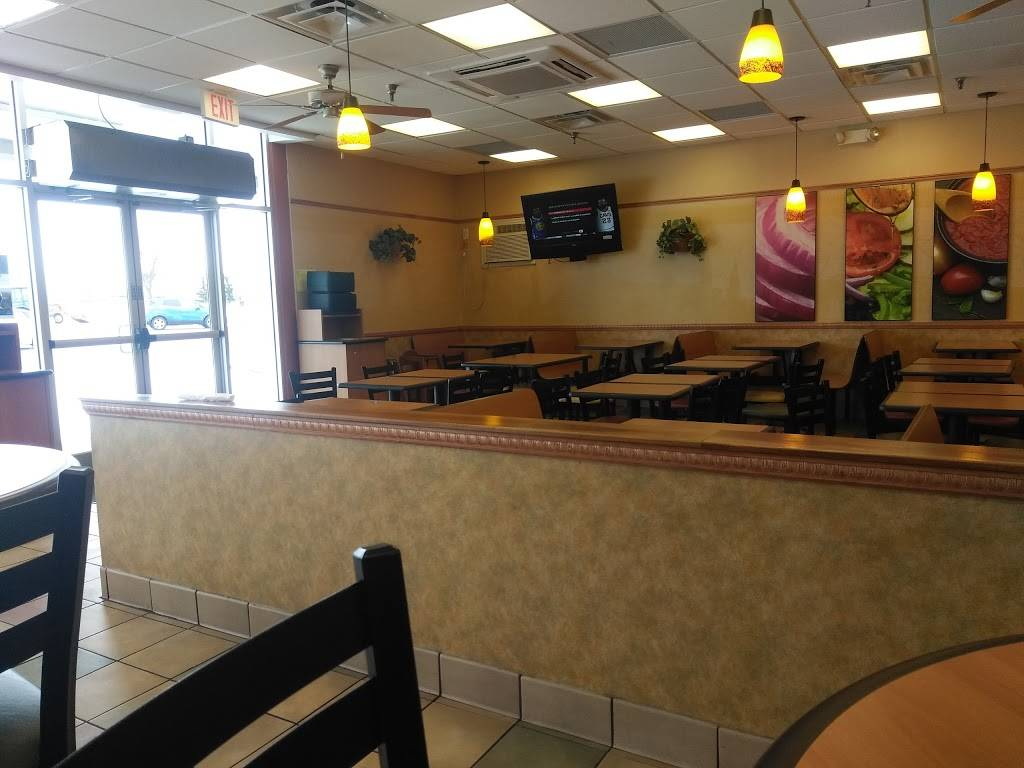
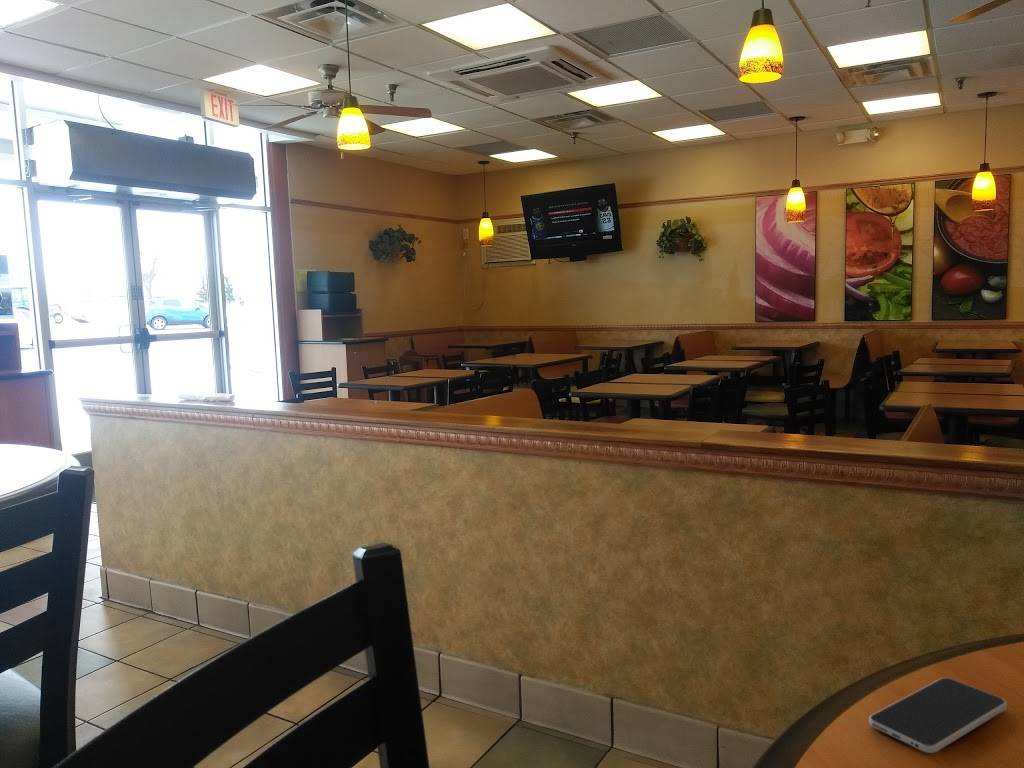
+ smartphone (938, 712)
